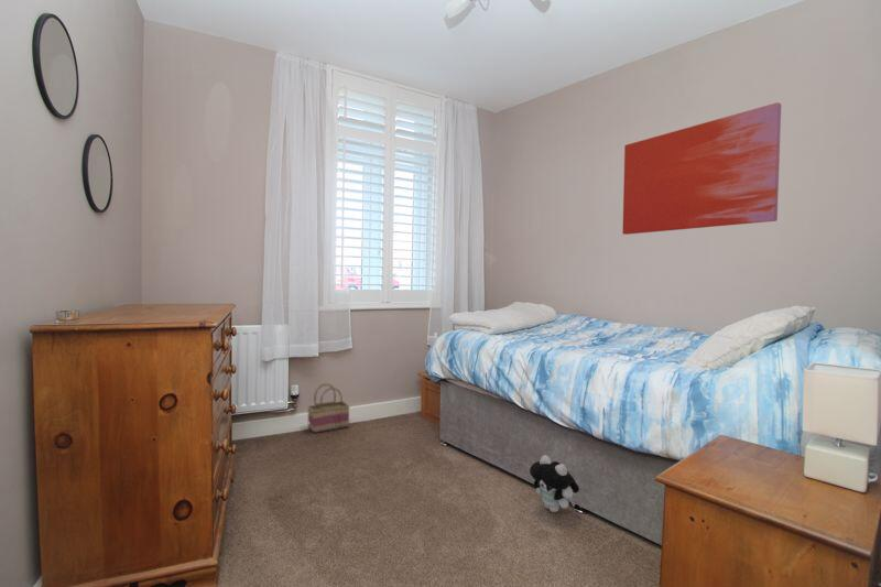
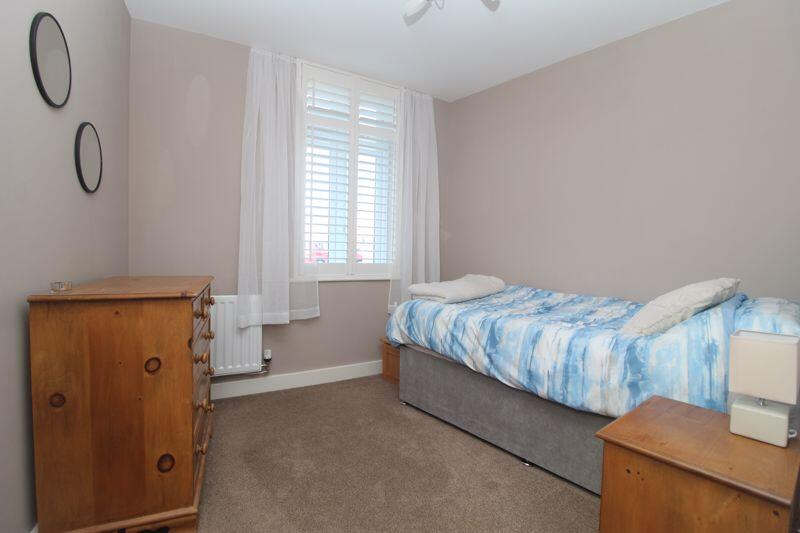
- wall art (690, 177)
- basket (328, 406)
- plush toy (555, 485)
